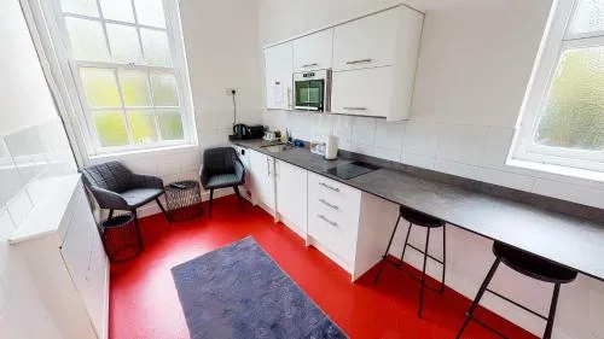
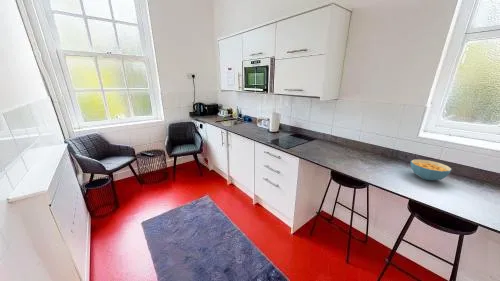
+ cereal bowl (428, 171)
